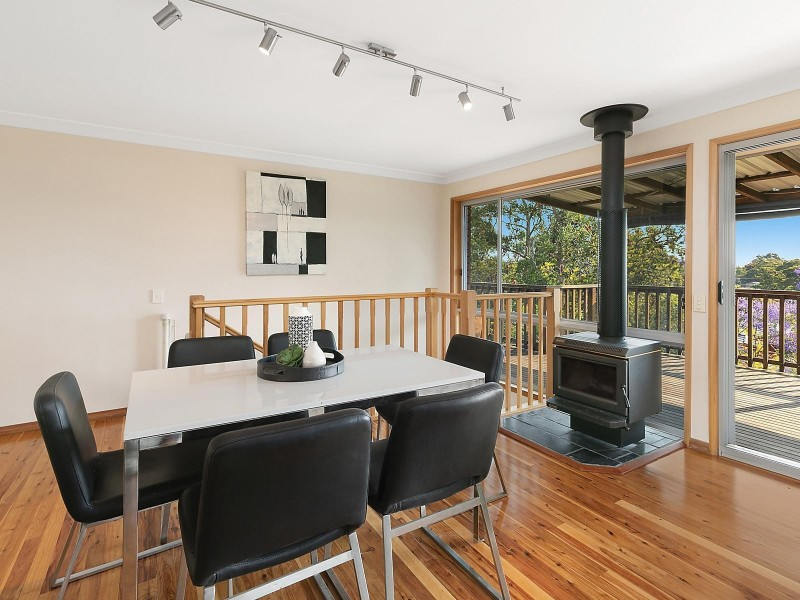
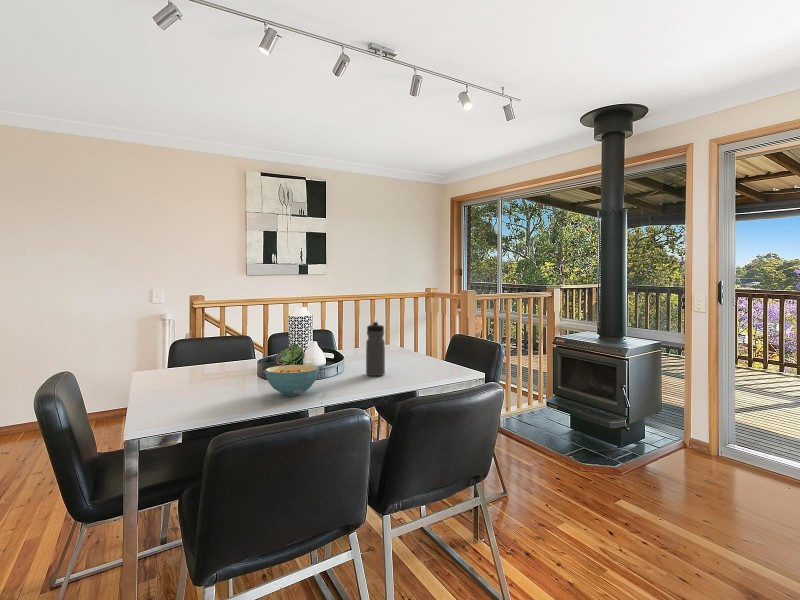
+ cereal bowl (292, 381)
+ water bottle (375, 347)
